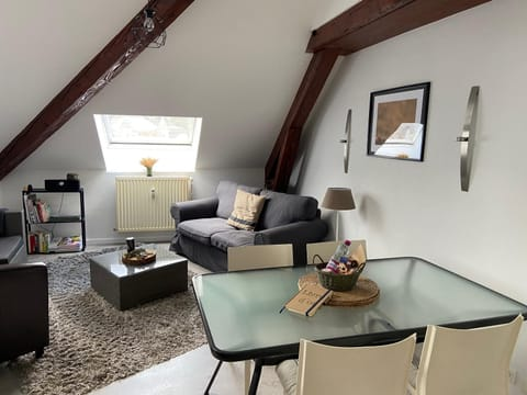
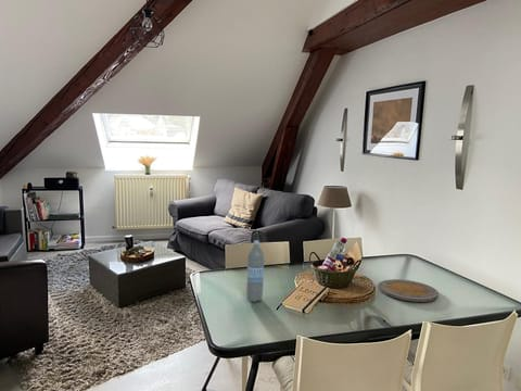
+ plate (407, 289)
+ water bottle (255, 270)
